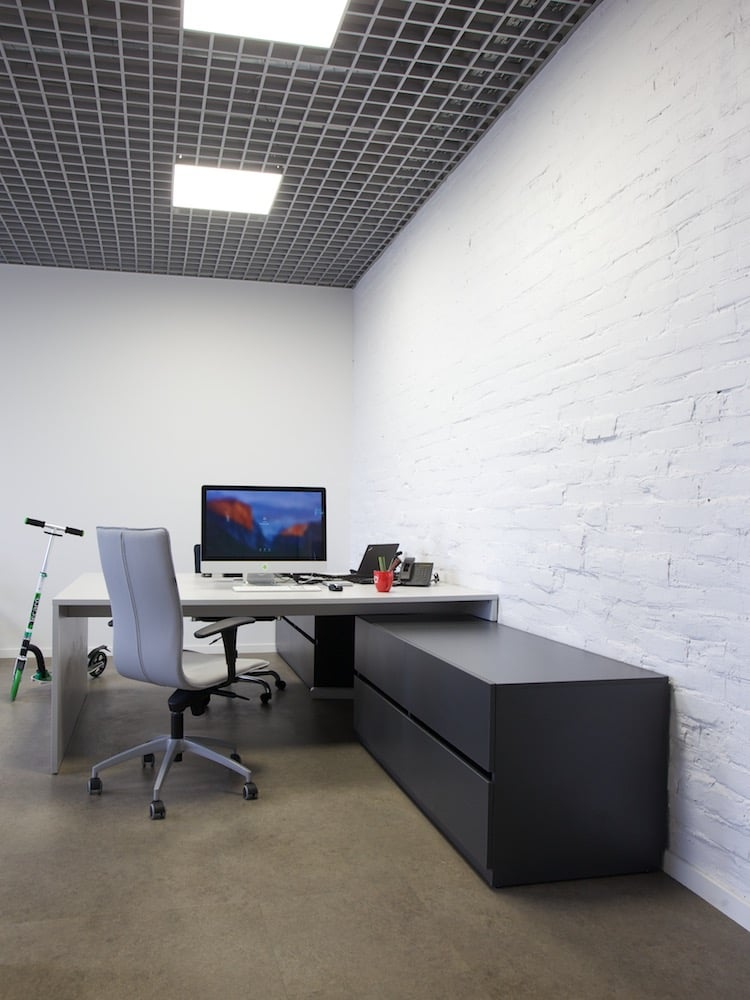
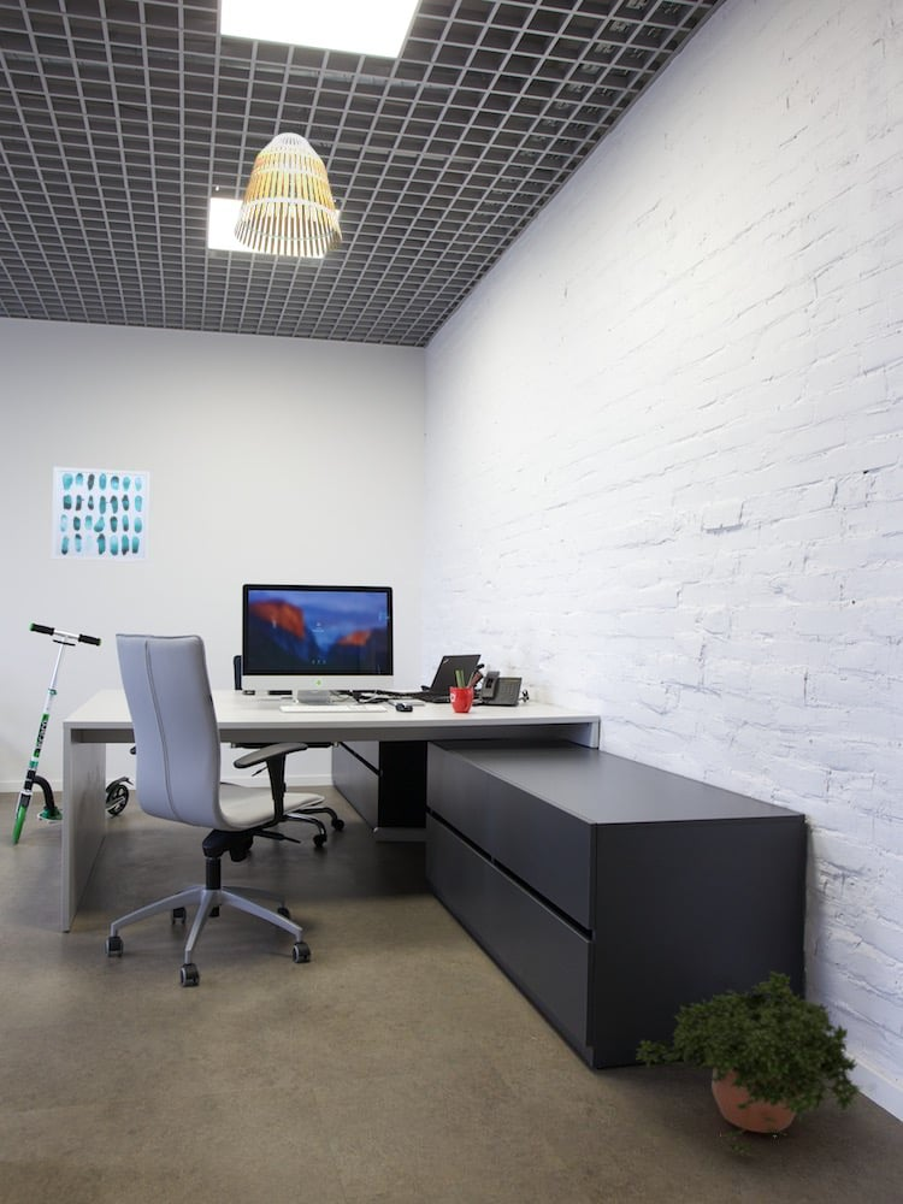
+ potted plant (760, 1052)
+ wall art (101, 514)
+ lamp shade (290, 188)
